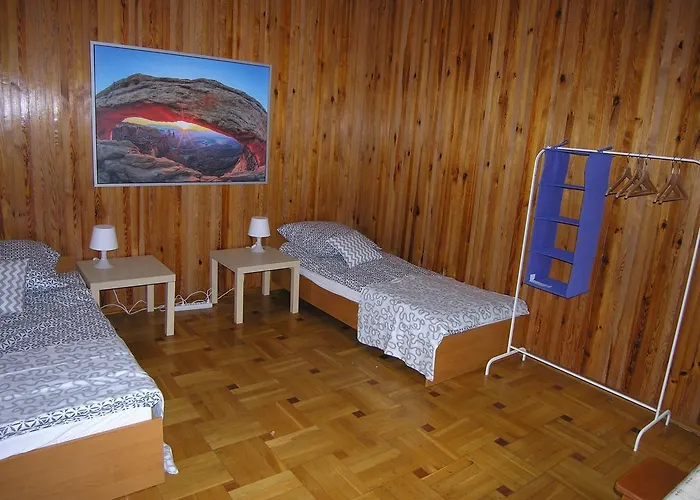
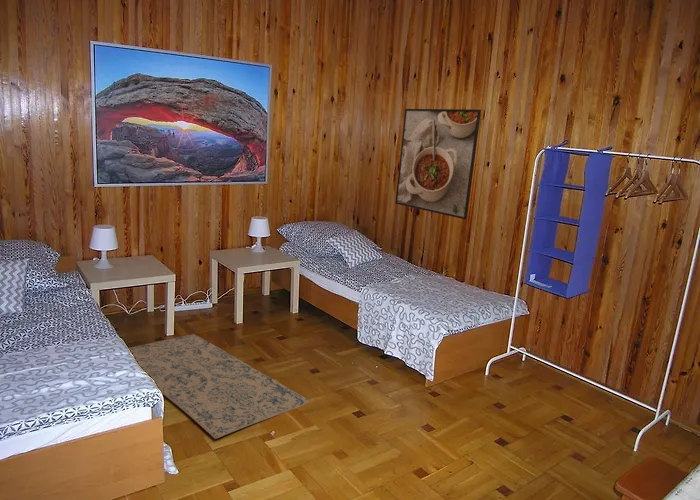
+ rug (206, 374)
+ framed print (434, 161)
